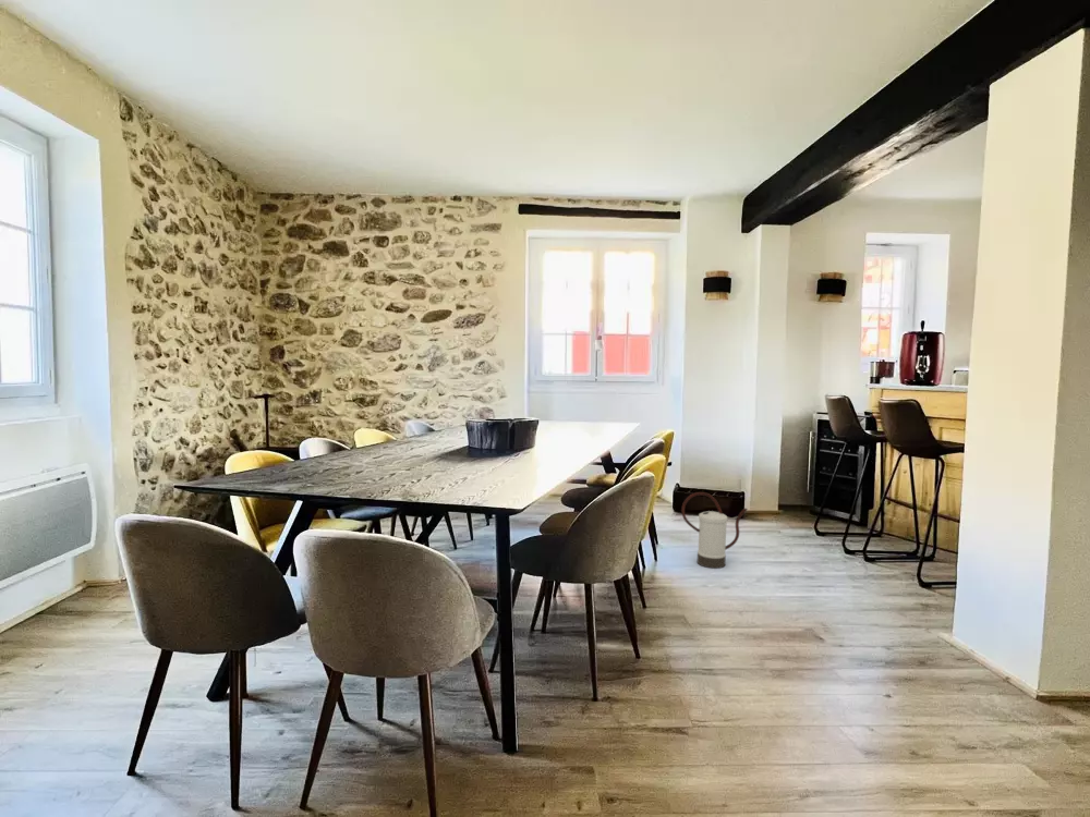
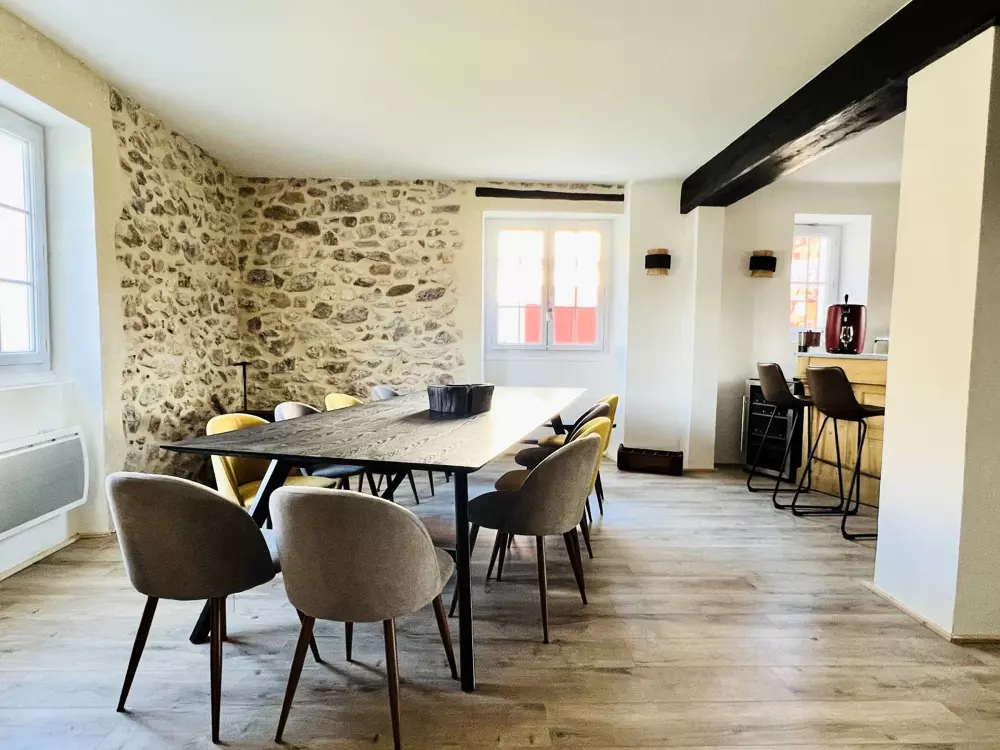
- watering can (713, 527)
